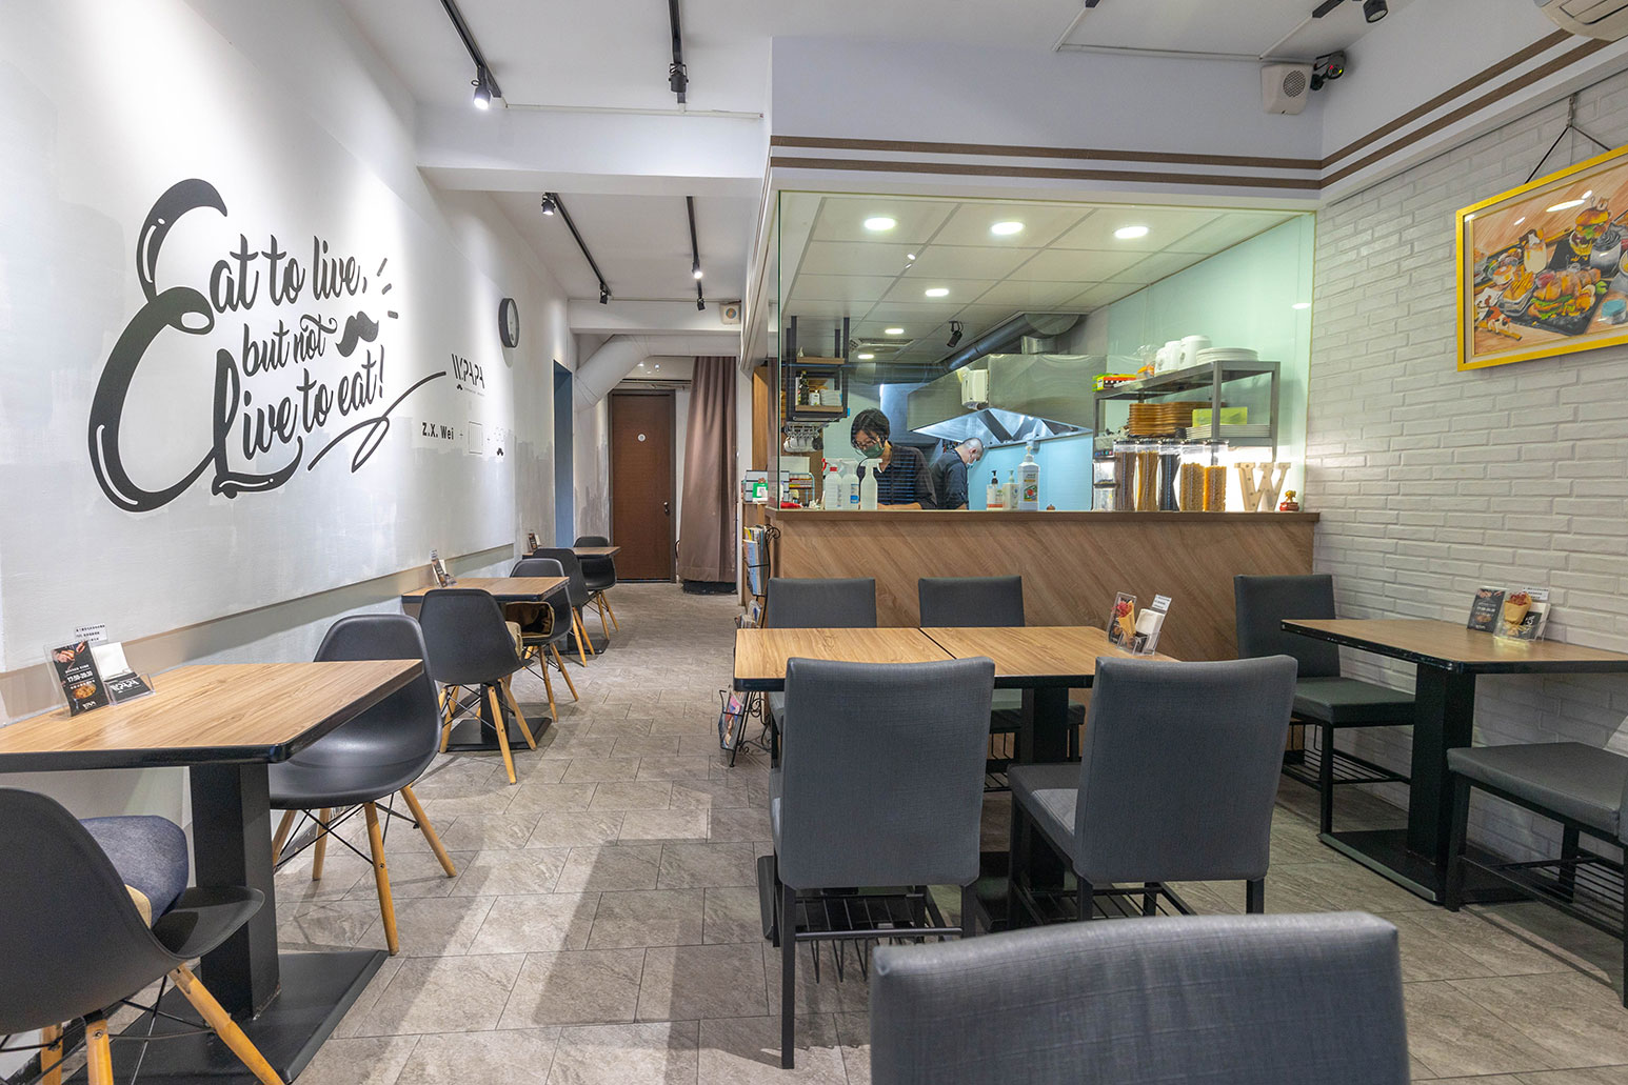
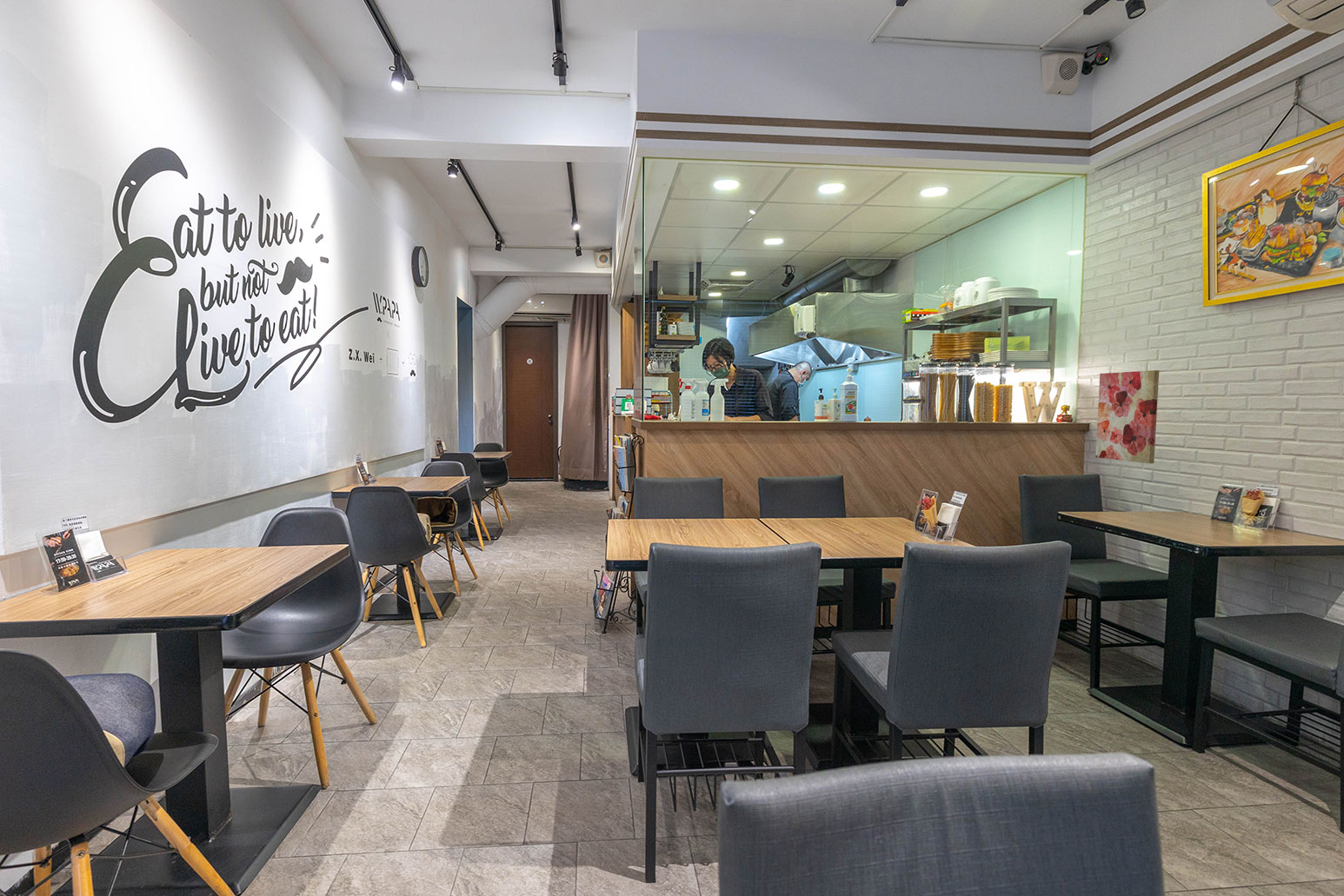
+ wall art (1125, 416)
